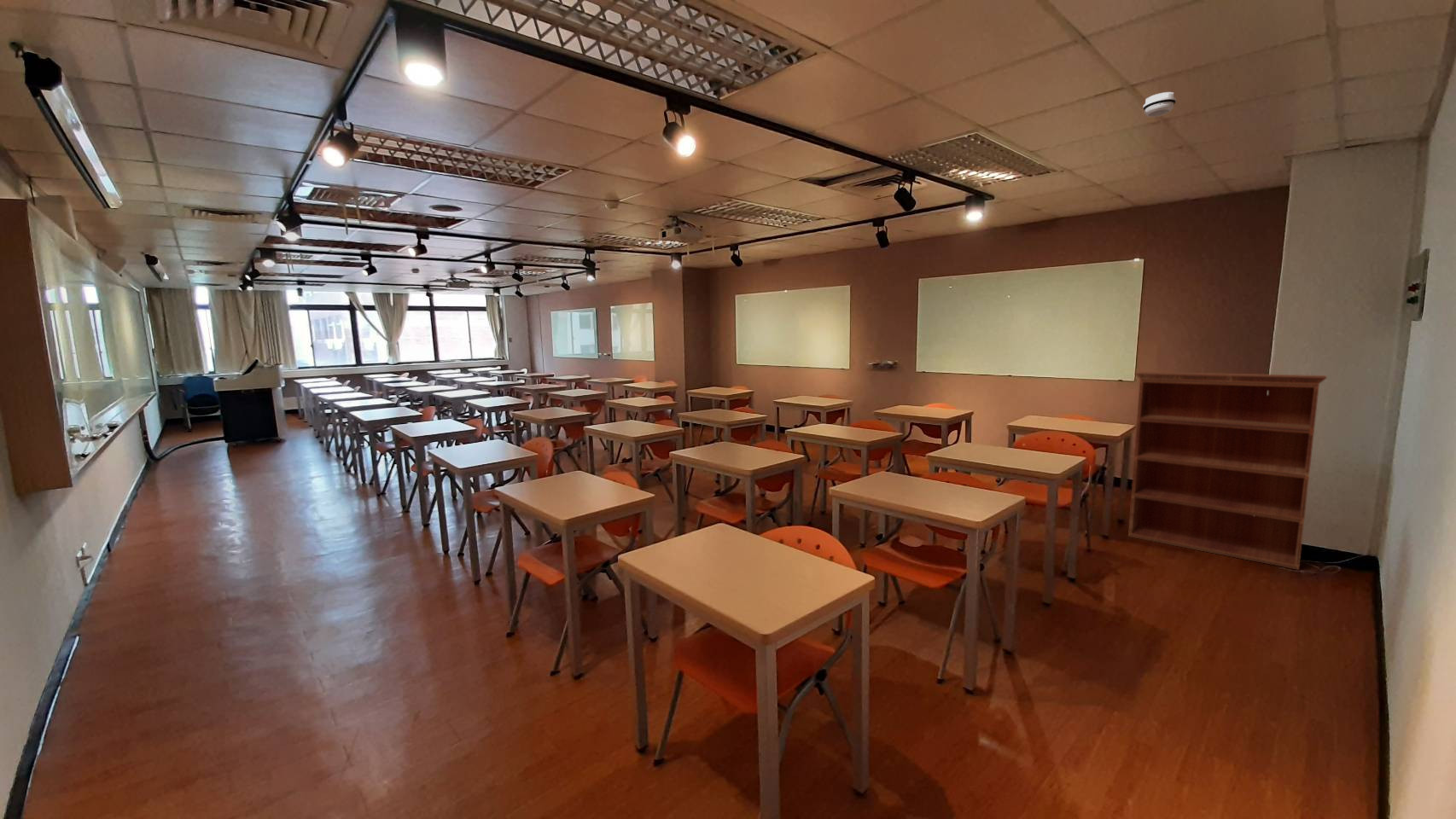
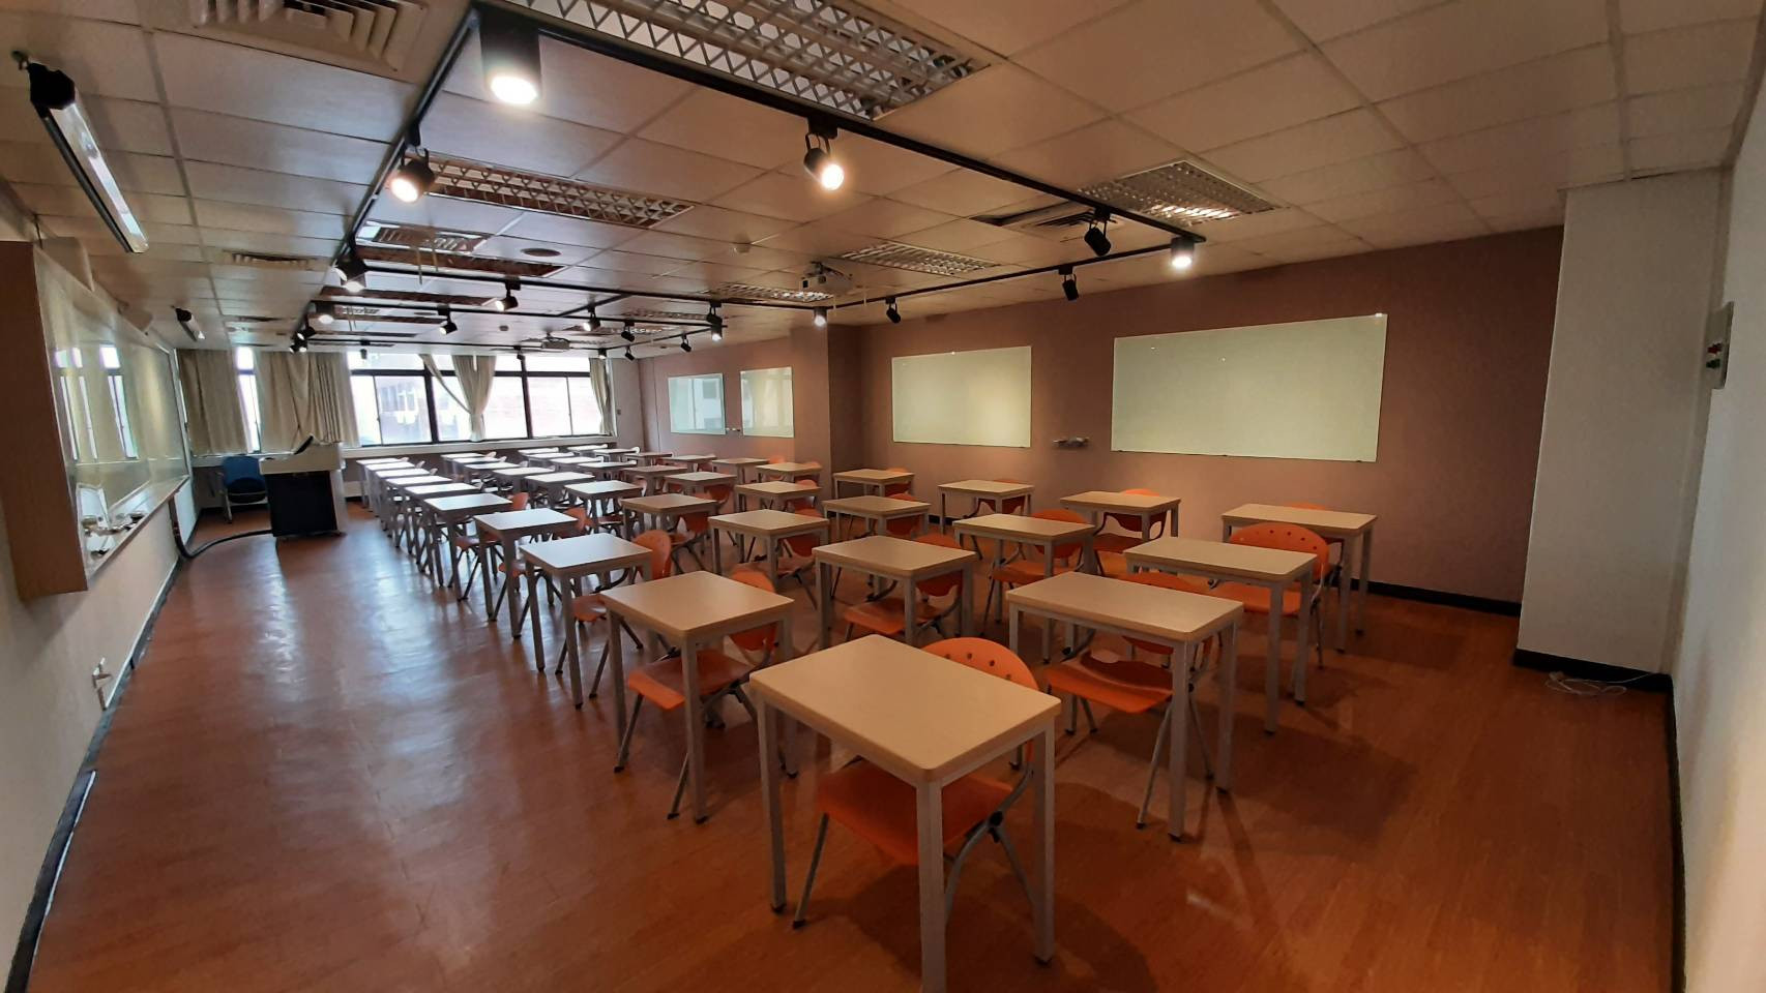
- smoke detector (1159, 105)
- bookcase (1216, 462)
